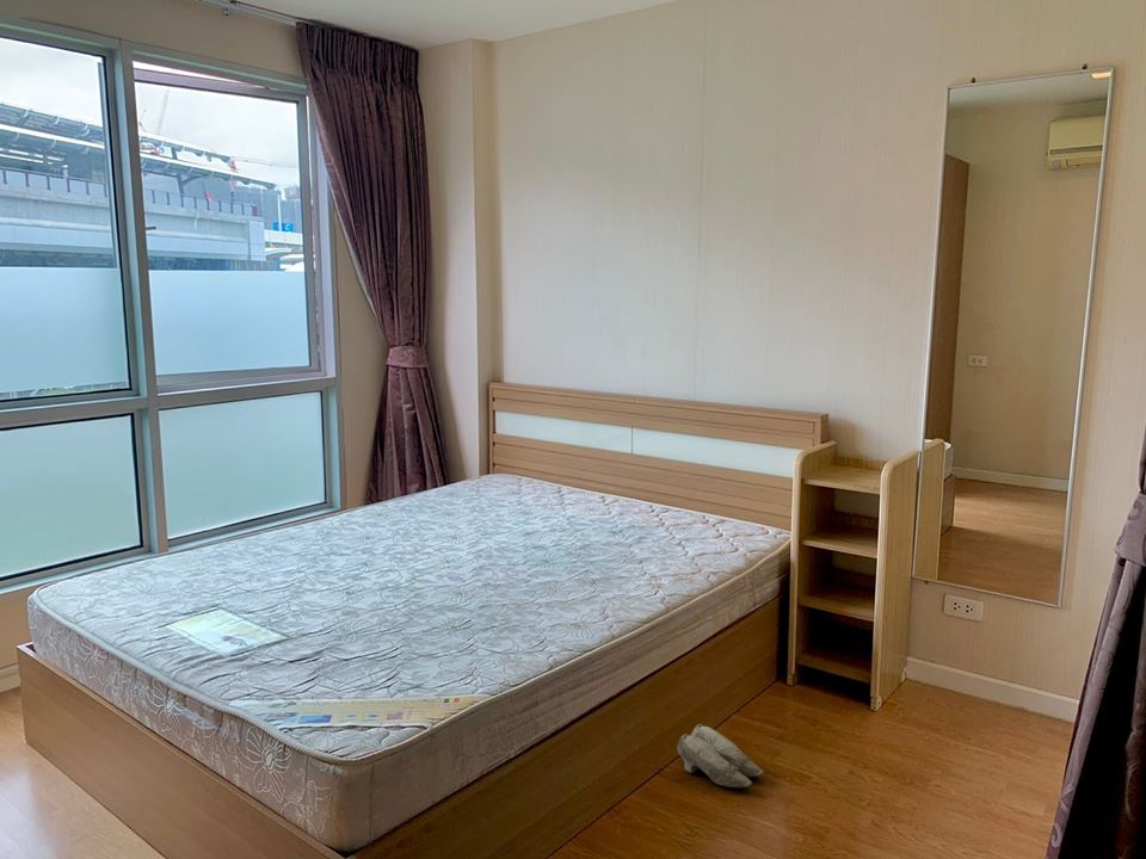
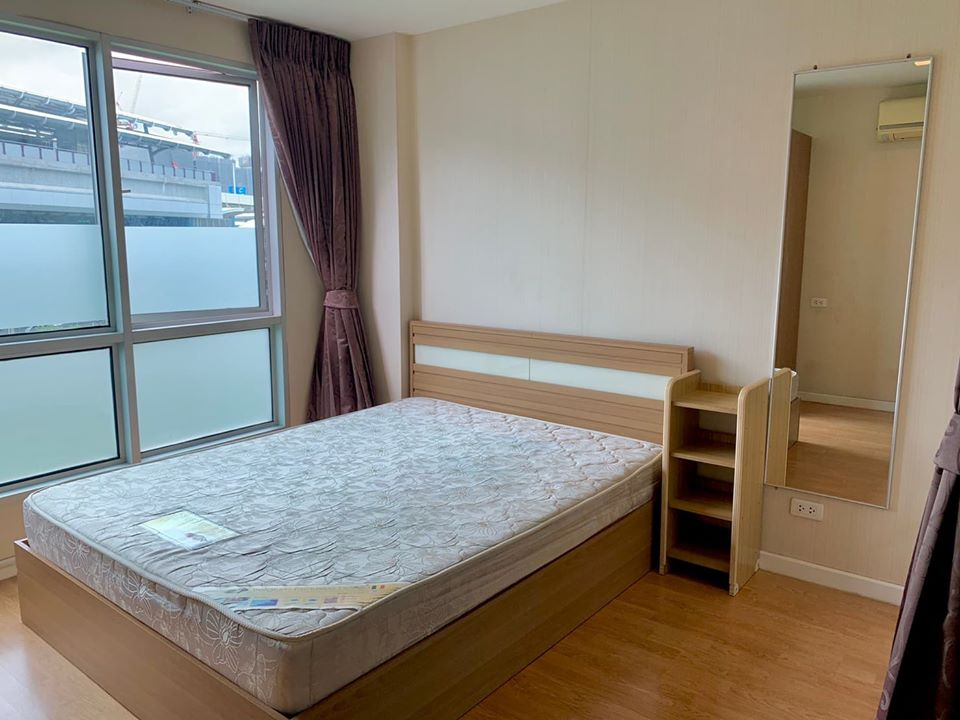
- slippers (720, 755)
